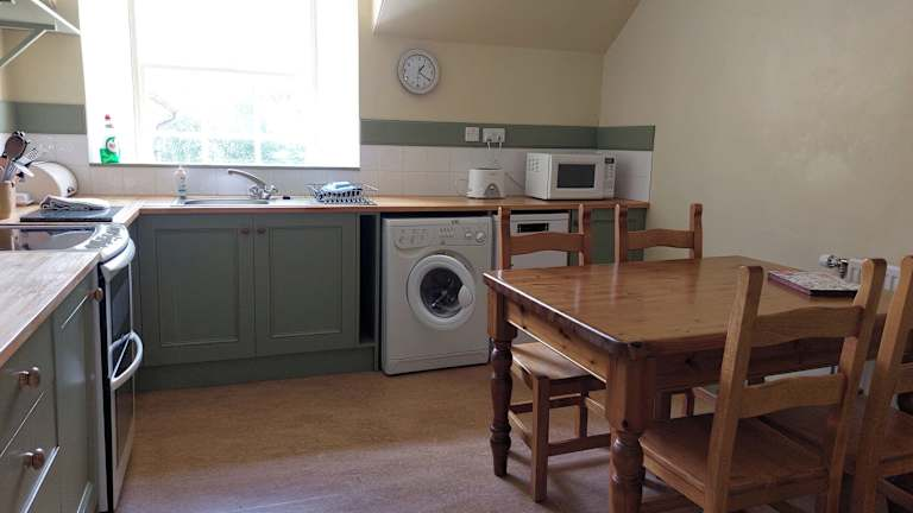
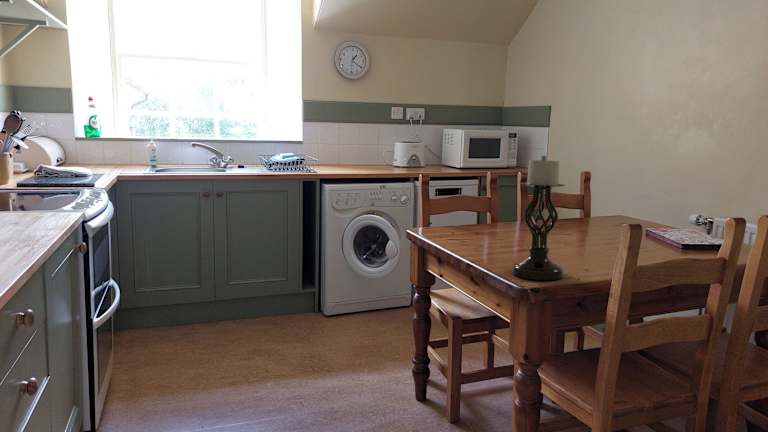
+ candle holder (540, 215)
